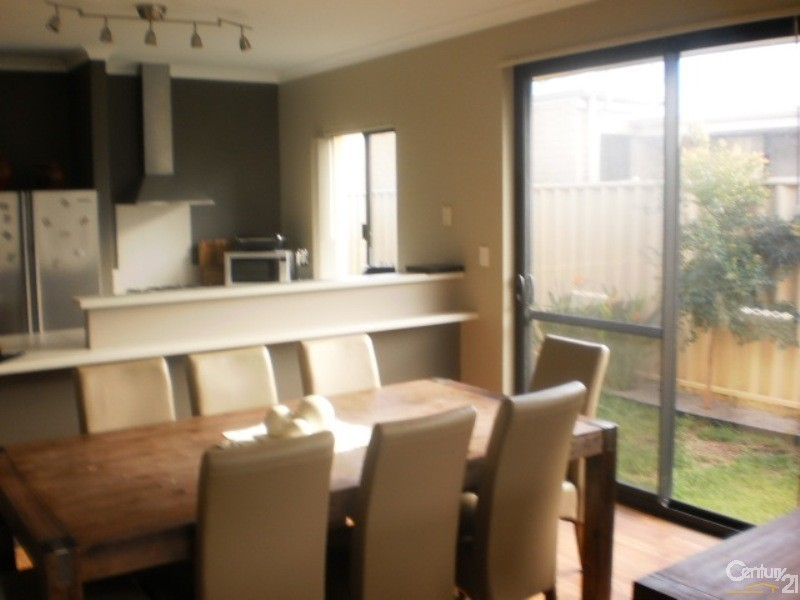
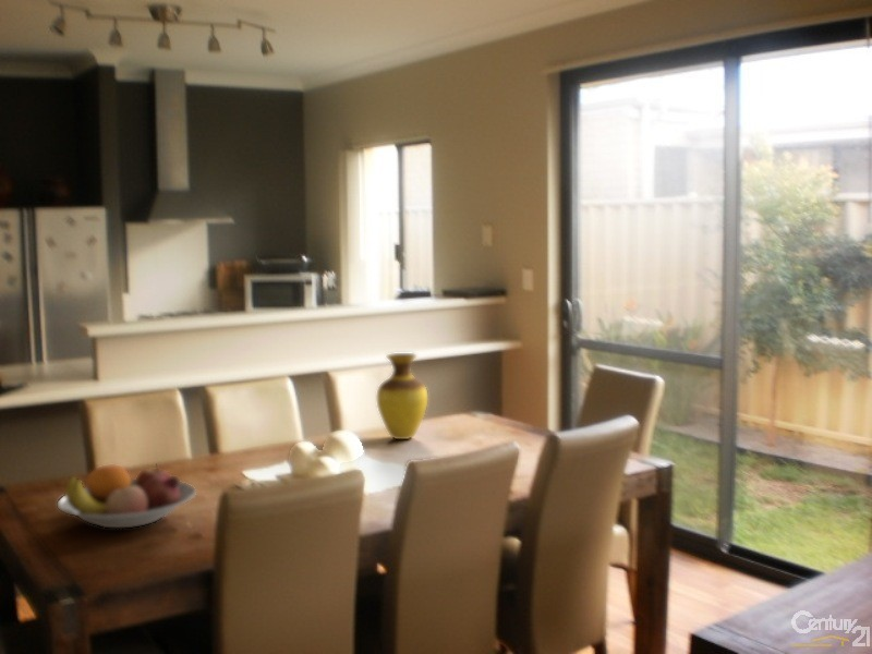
+ vase (401, 396)
+ fruit bowl (128, 491)
